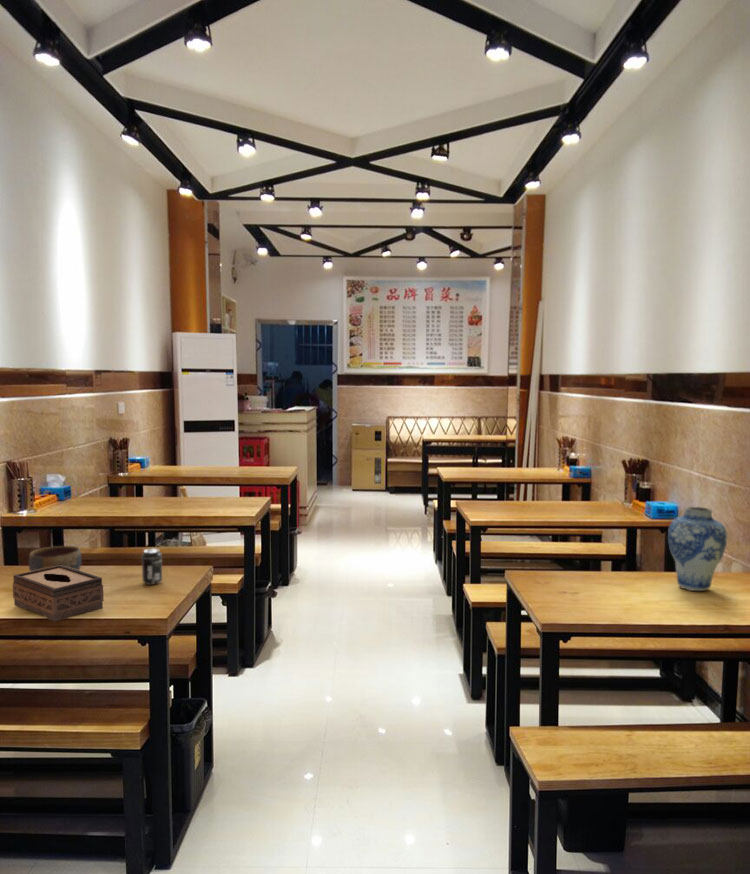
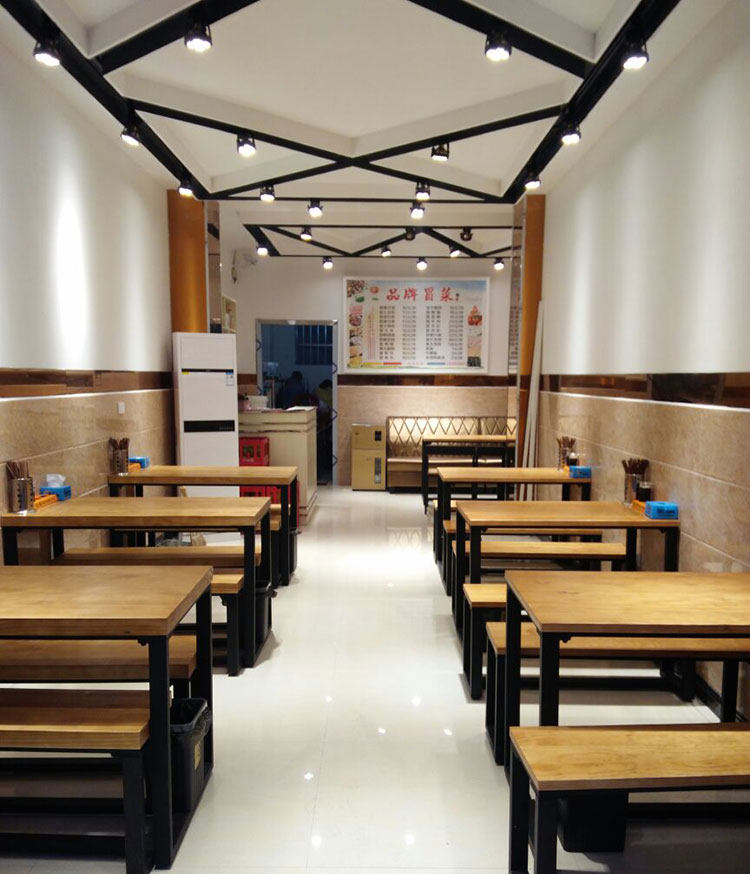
- vase (696, 548)
- beverage can (152, 566)
- bowl (55, 565)
- tissue box (57, 591)
